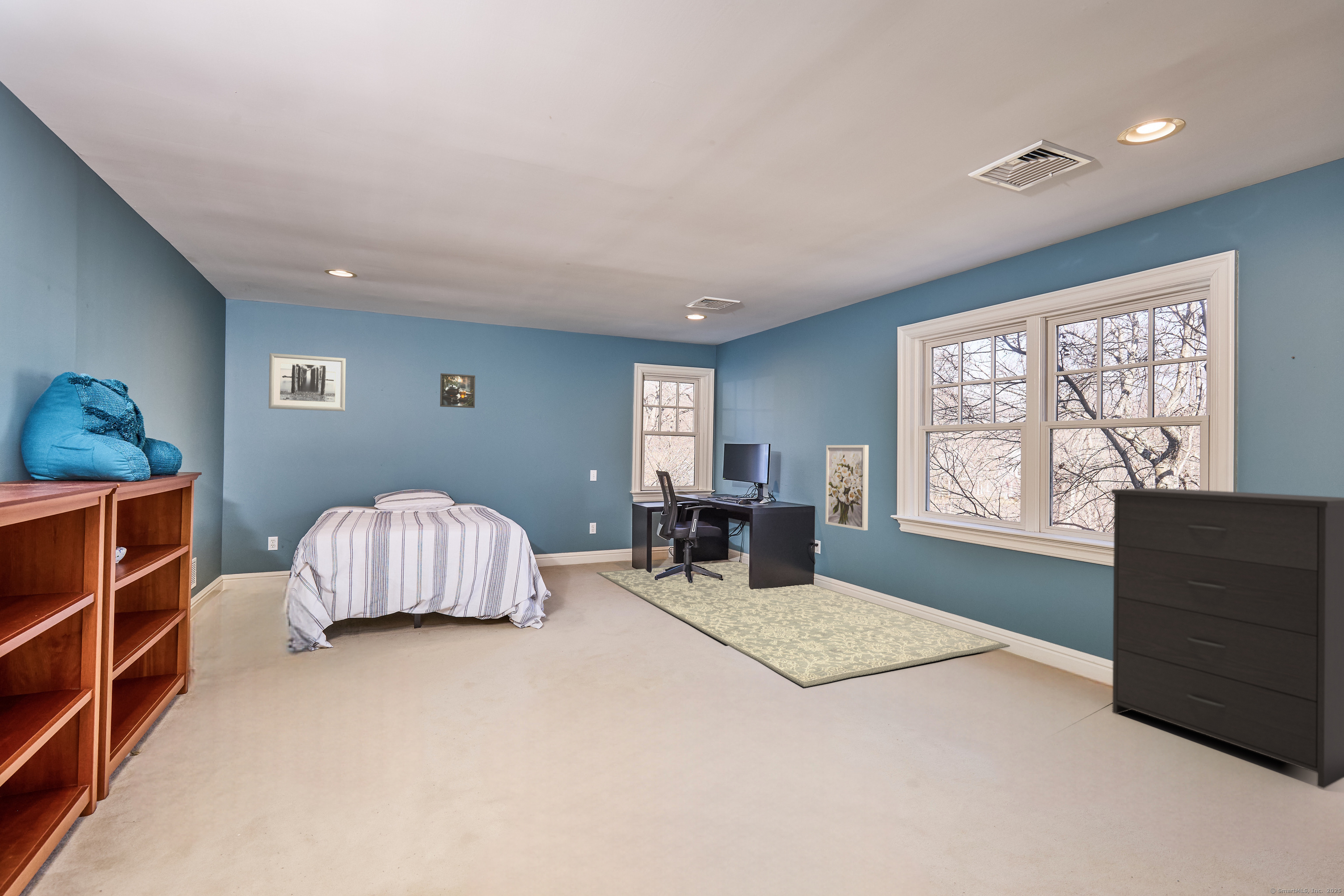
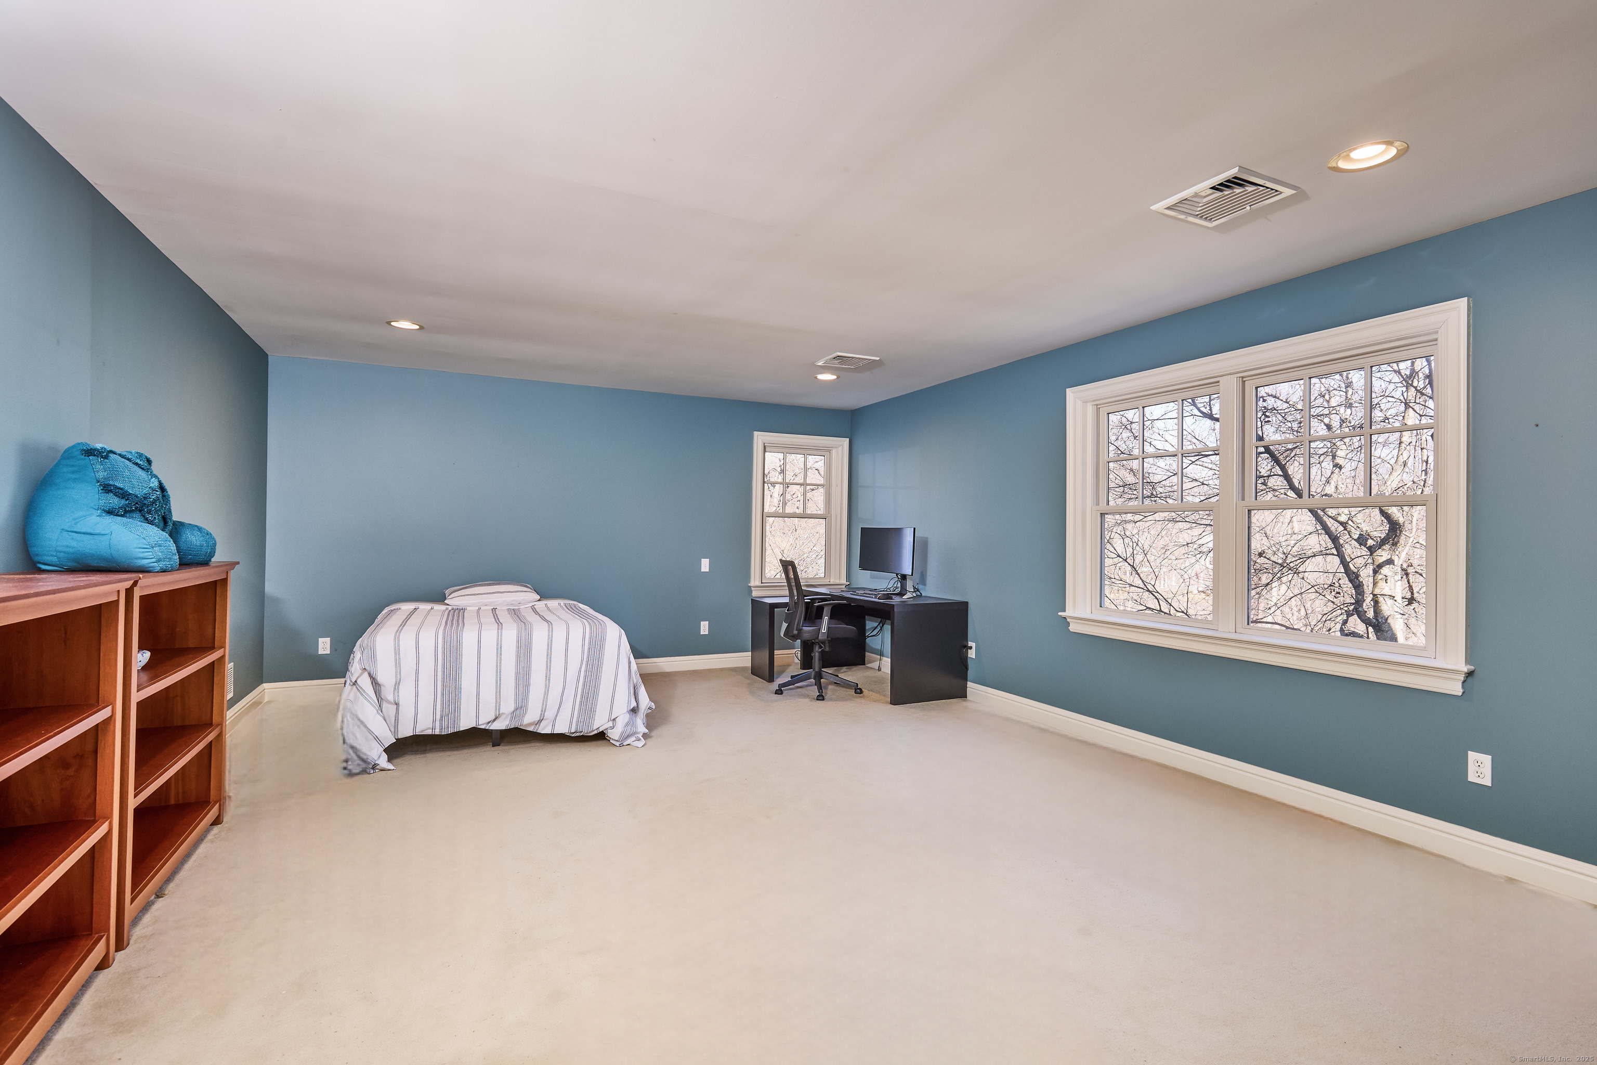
- wall art (308, 383)
- wall art (846, 486)
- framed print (458, 391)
- dresser (1227, 615)
- rug (758, 601)
